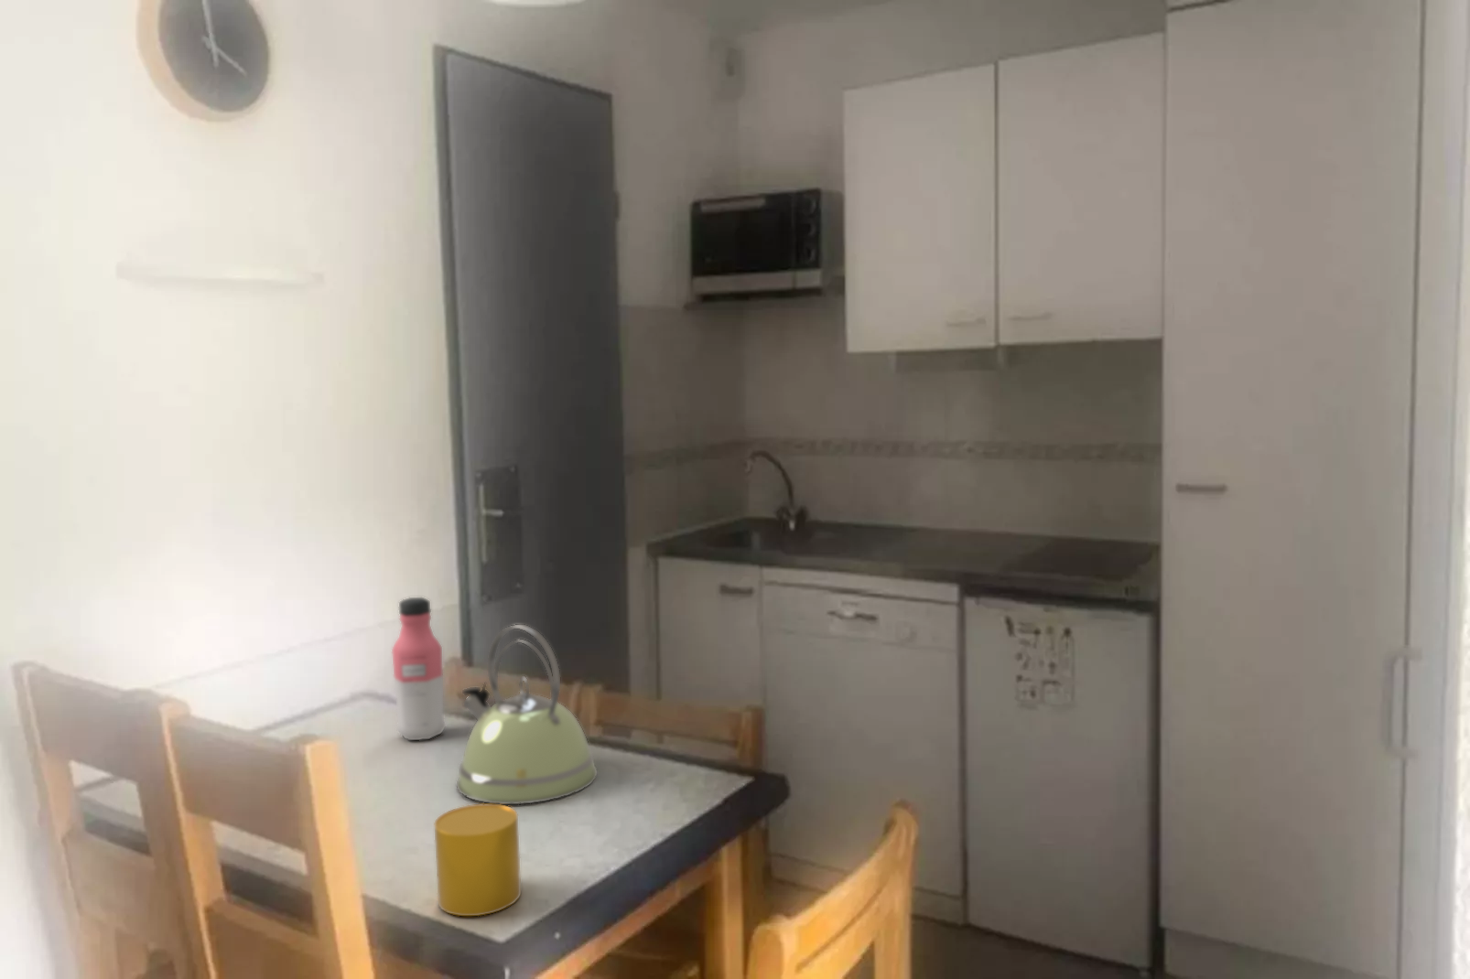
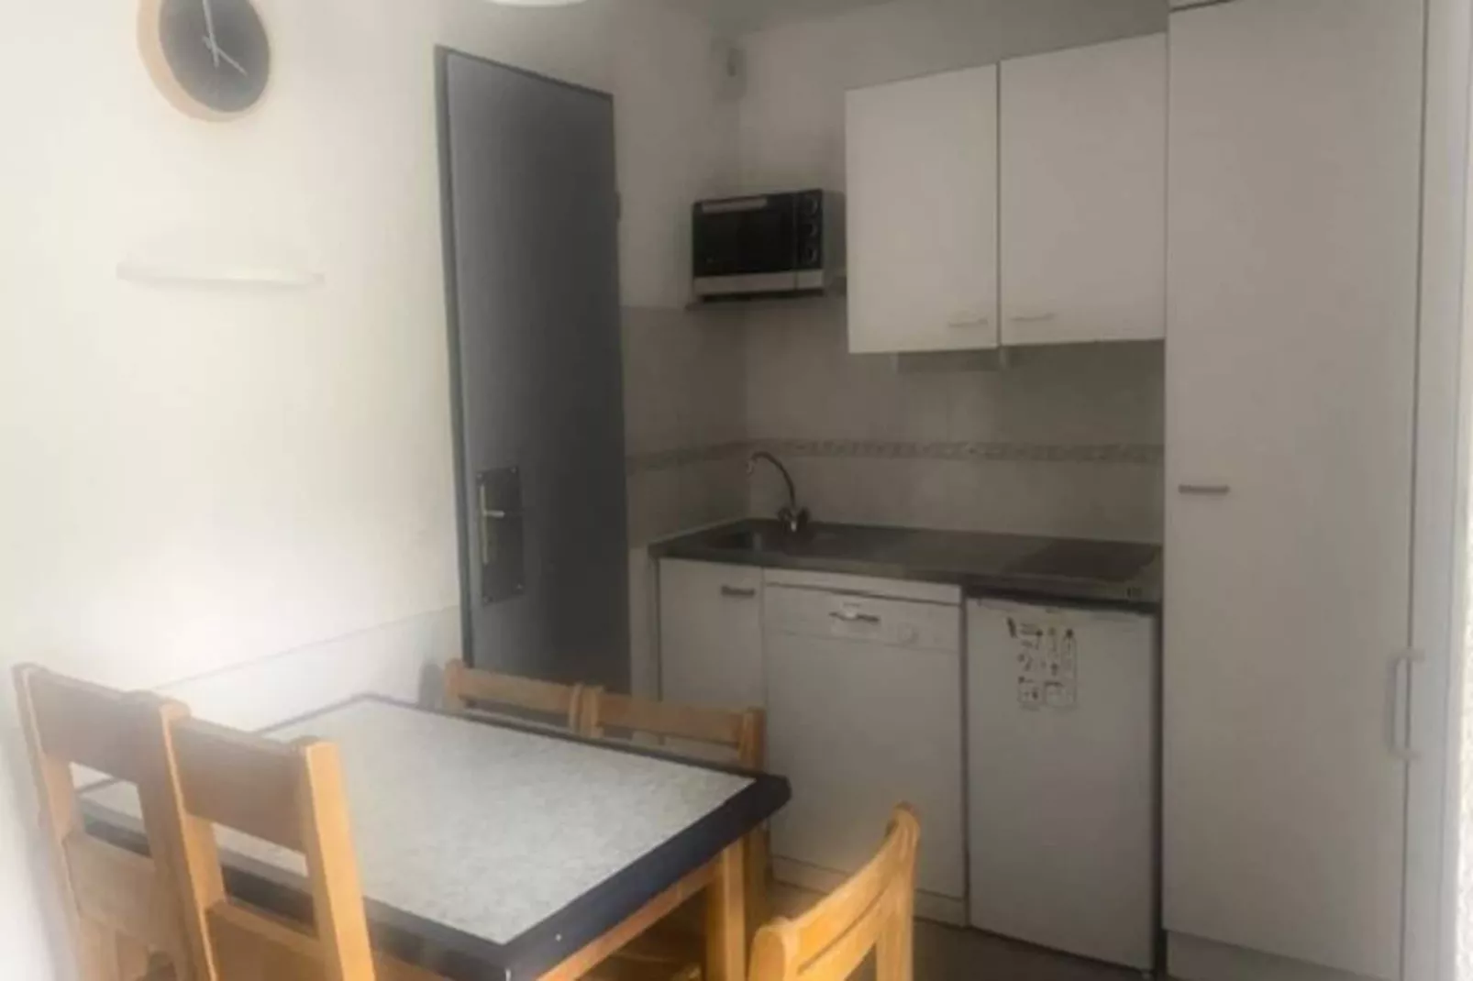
- cup (478, 858)
- kettle (517, 700)
- water bottle (418, 667)
